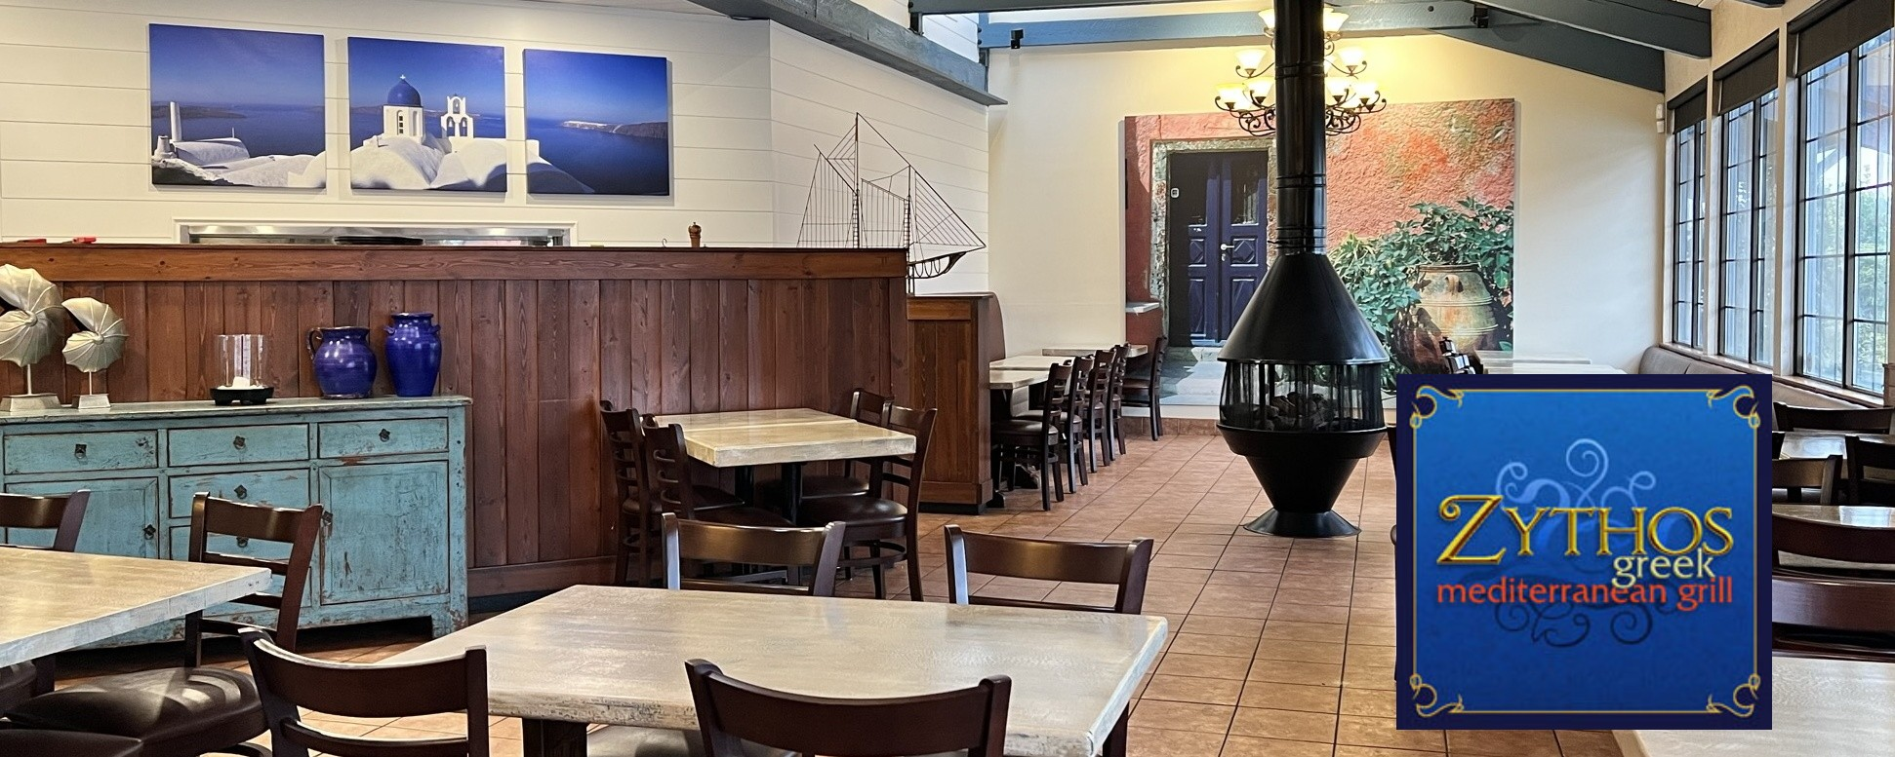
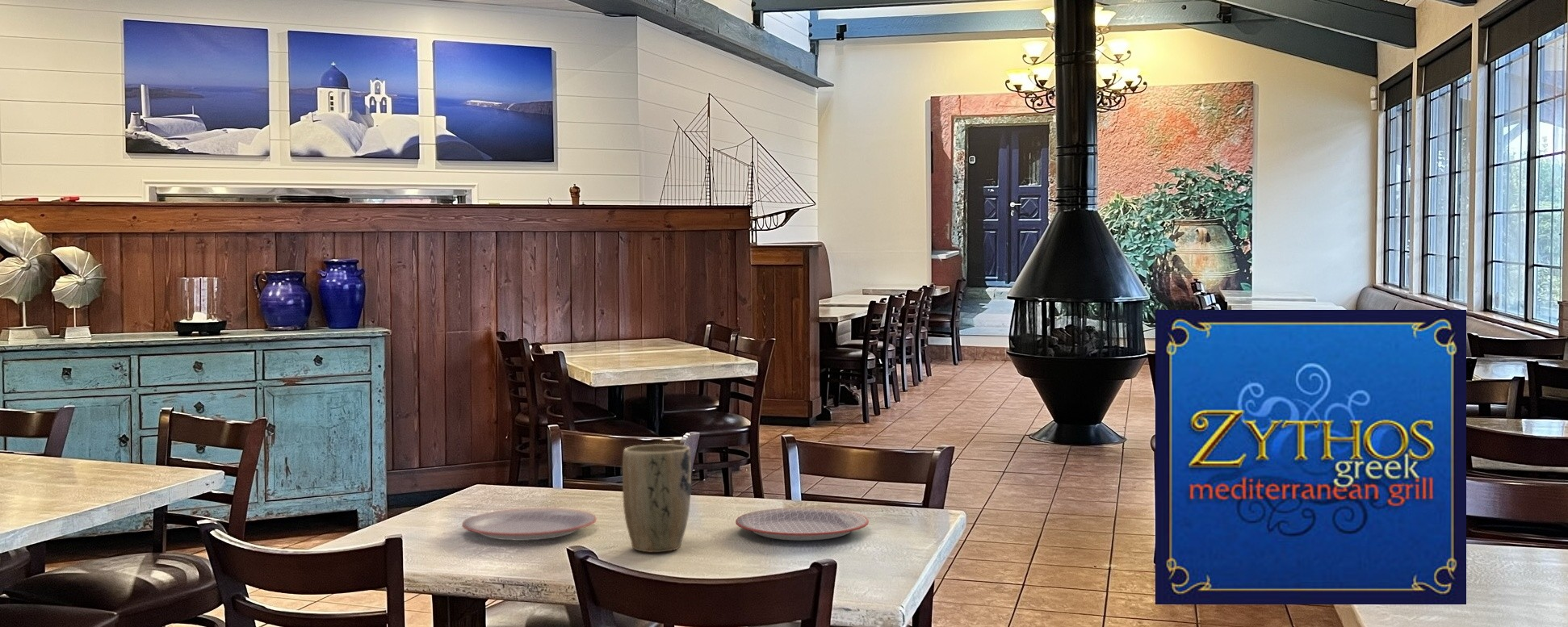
+ plant pot (657, 497)
+ plate (802, 525)
+ plate (530, 525)
